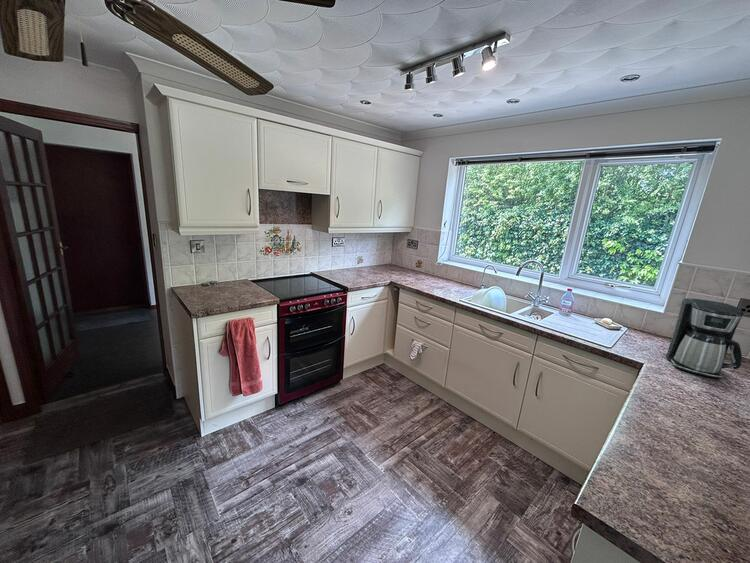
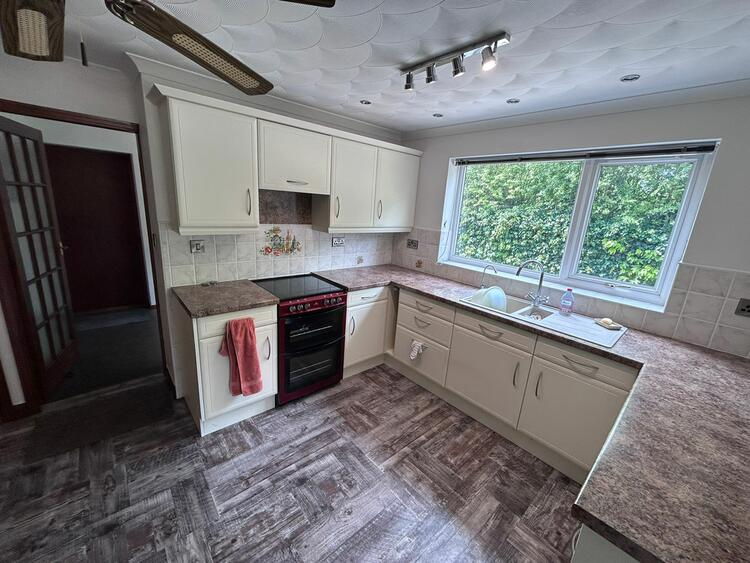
- coffee maker (708, 335)
